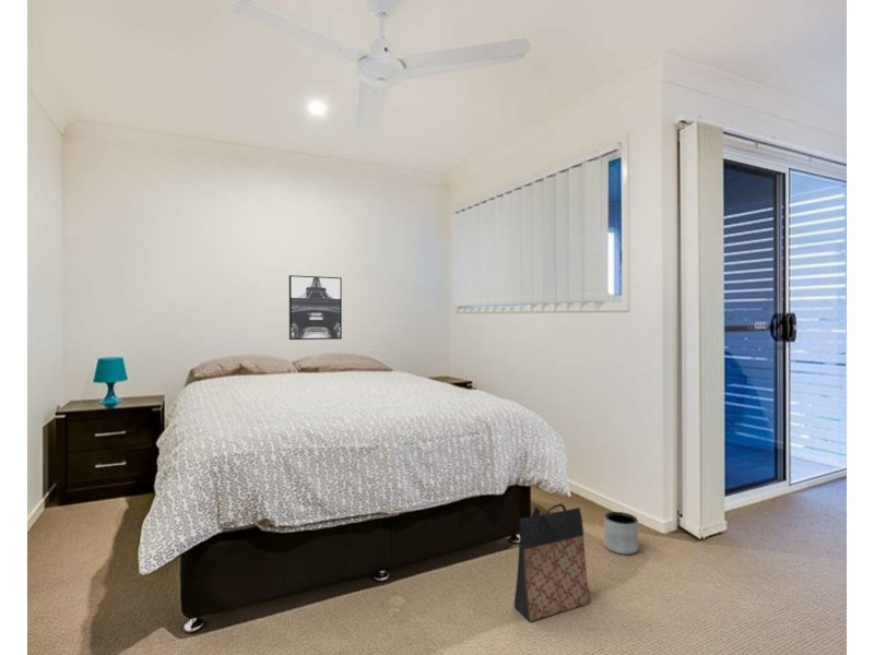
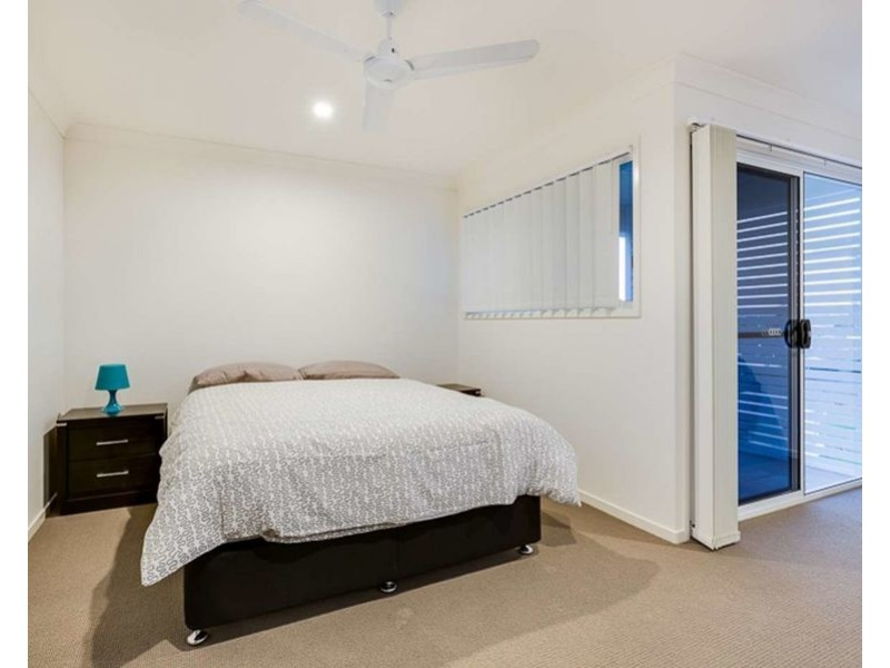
- planter (621, 533)
- wall art (316, 308)
- bag (551, 555)
